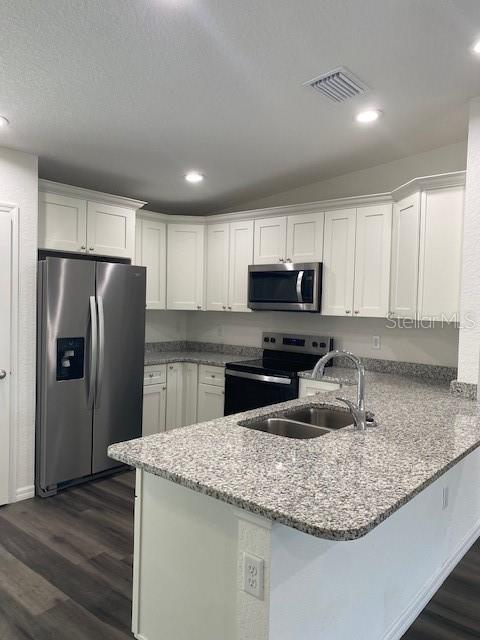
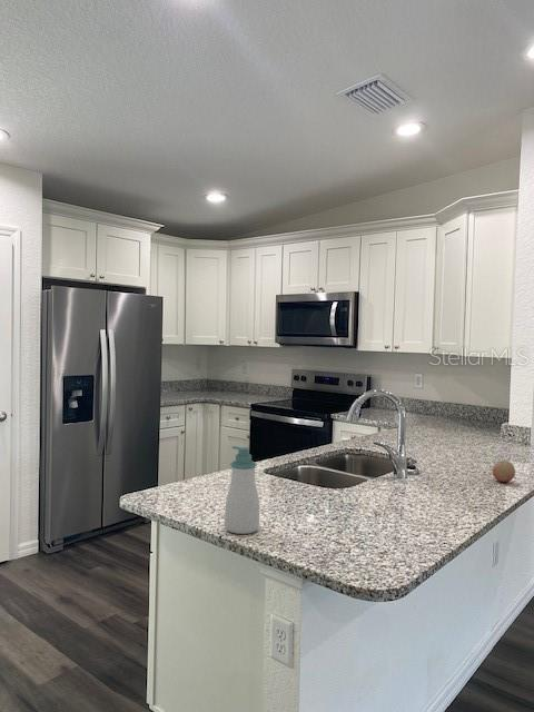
+ fruit (503, 471)
+ soap bottle (243, 488)
